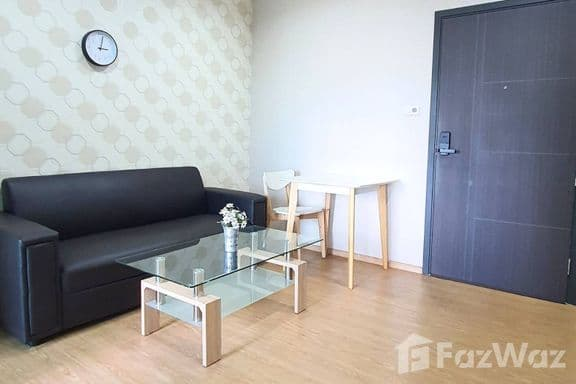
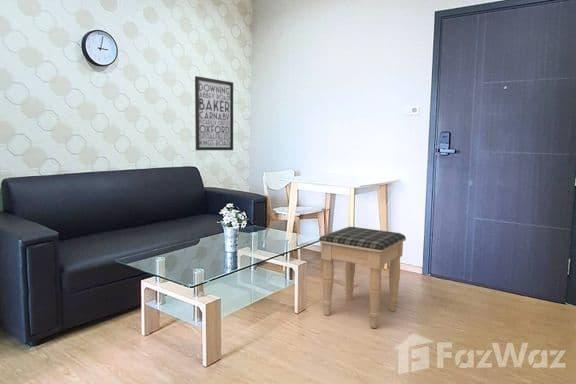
+ wall art (215, 115)
+ footstool (354, 273)
